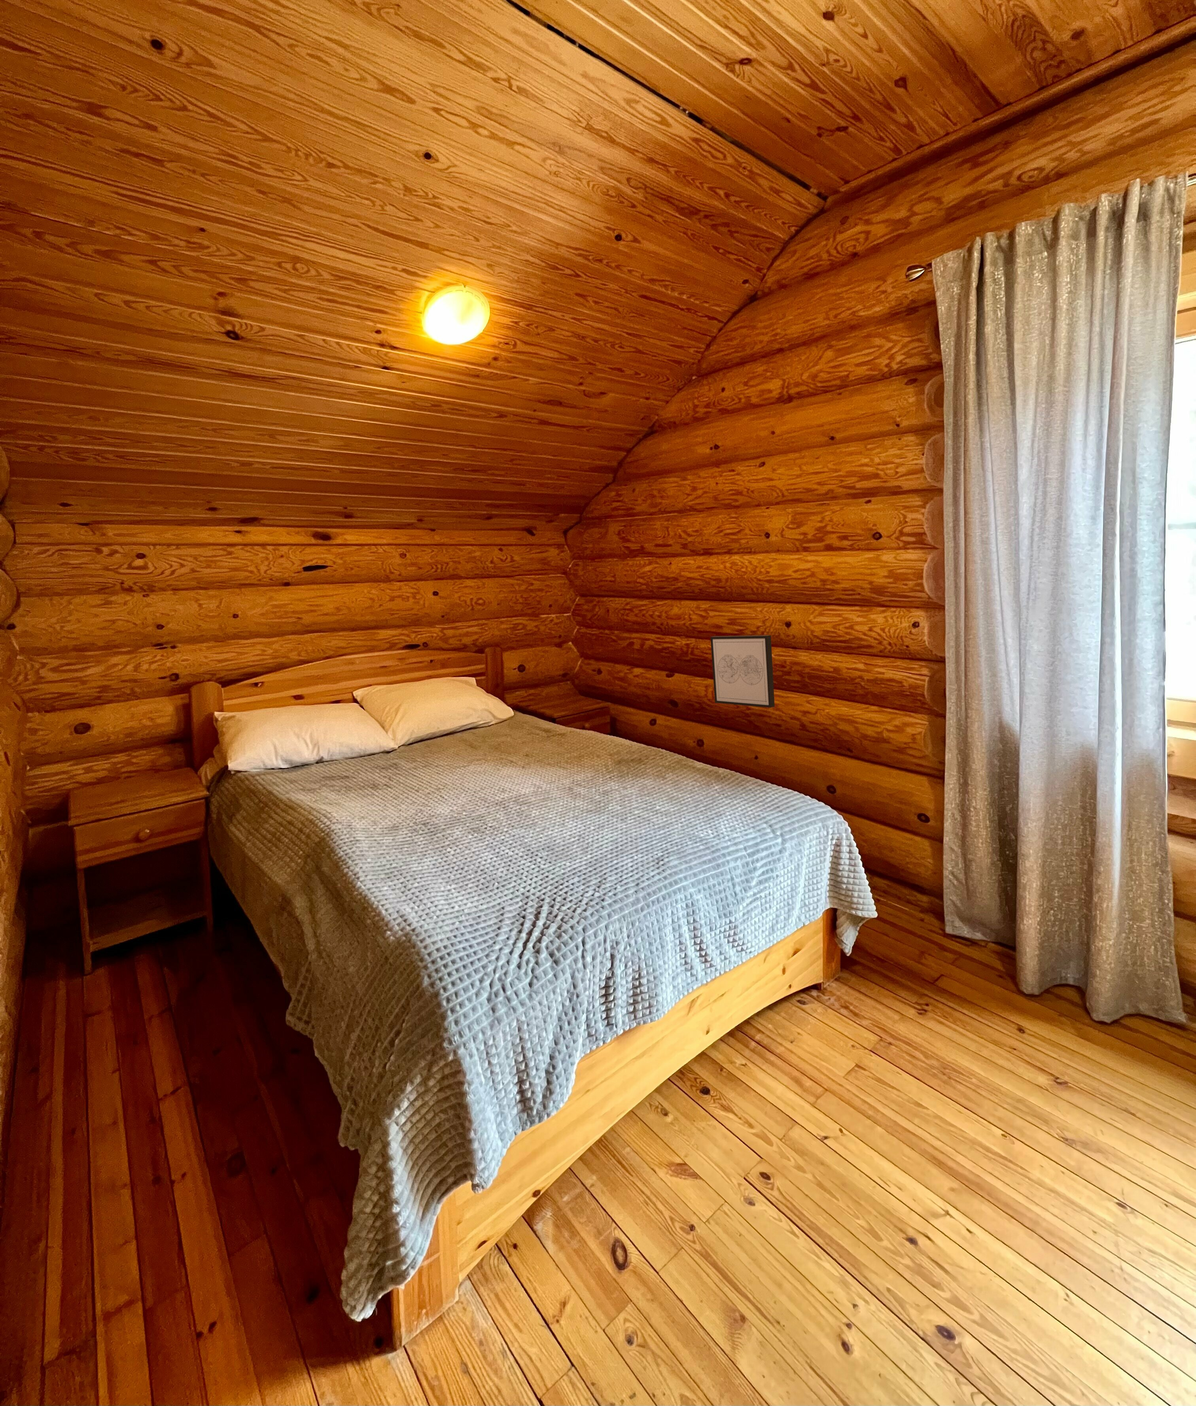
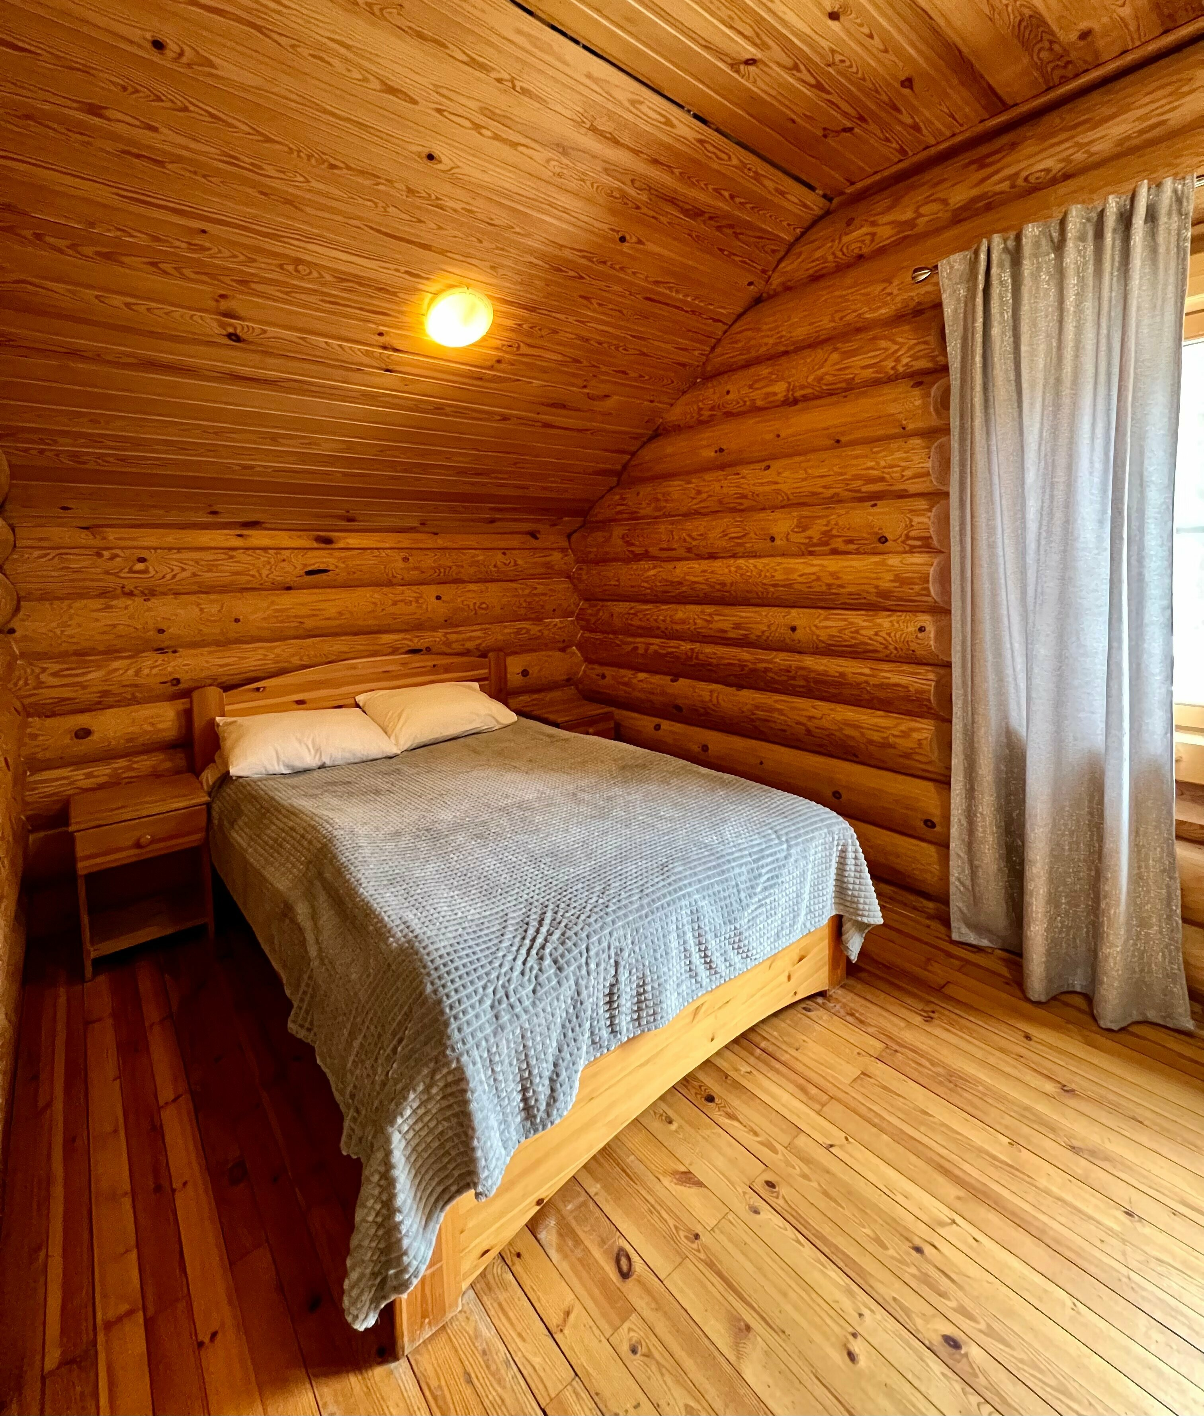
- wall art (742, 670)
